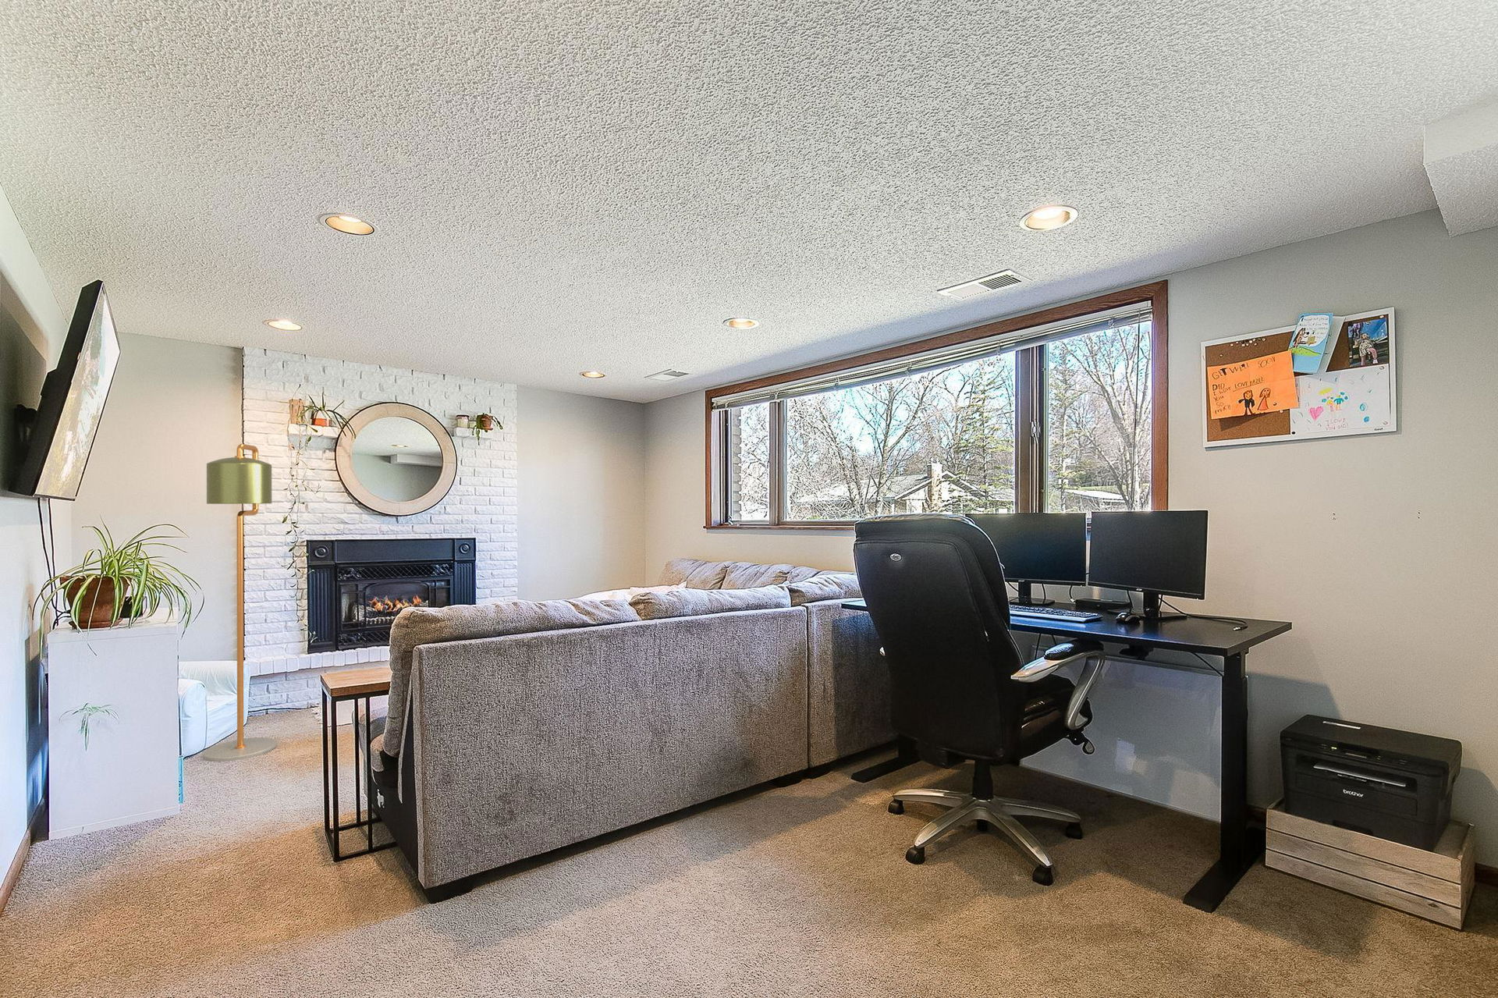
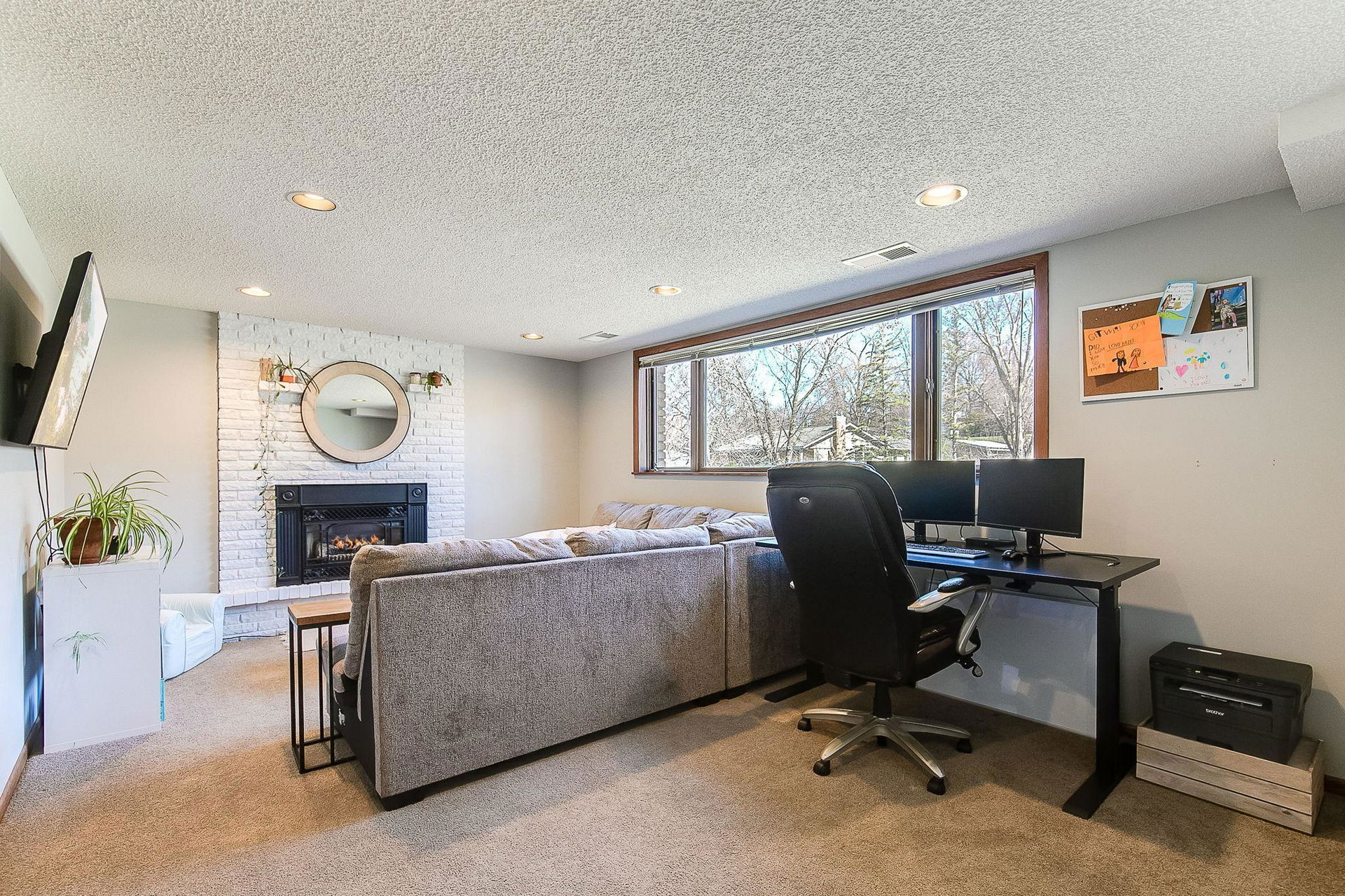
- floor lamp (241, 596)
